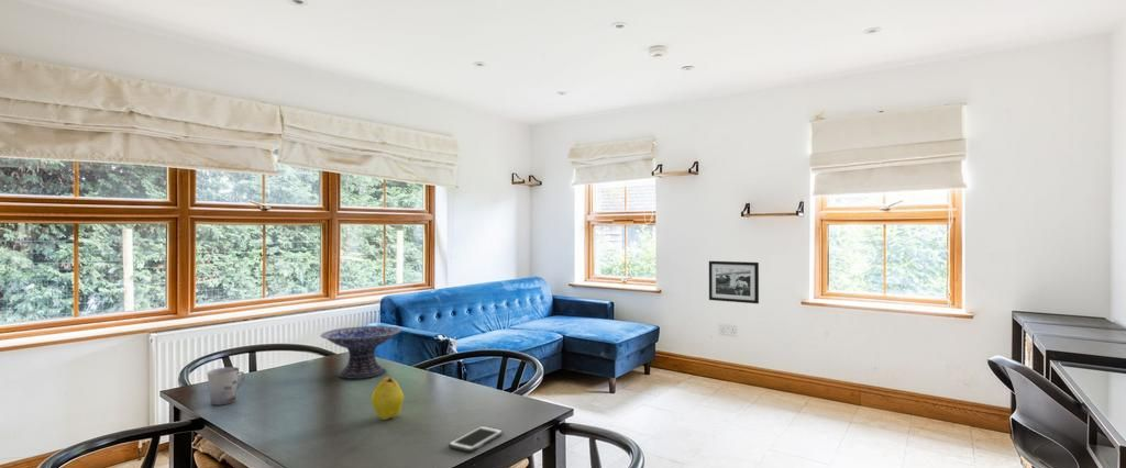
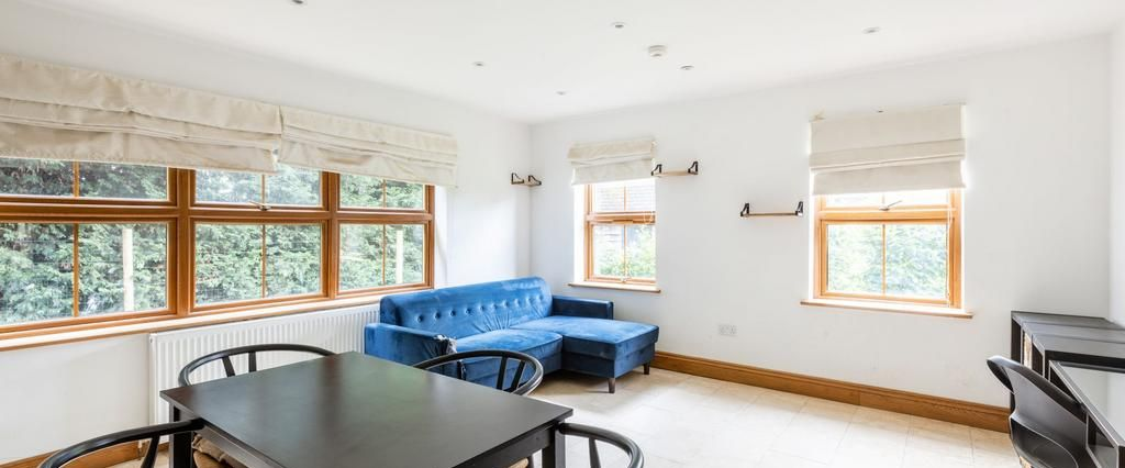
- fruit (387, 397)
- decorative bowl (362, 352)
- cell phone (476, 438)
- picture frame (732, 281)
- cup (228, 385)
